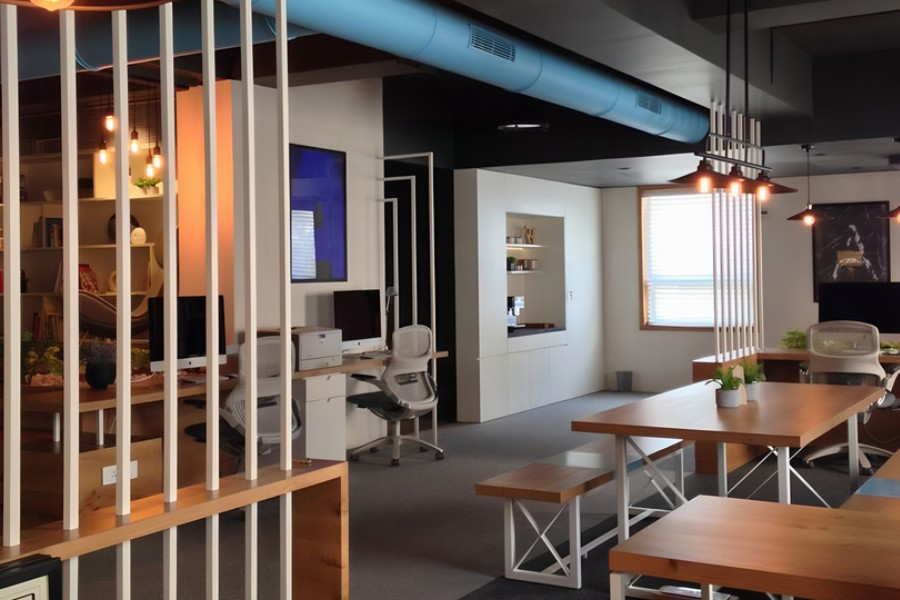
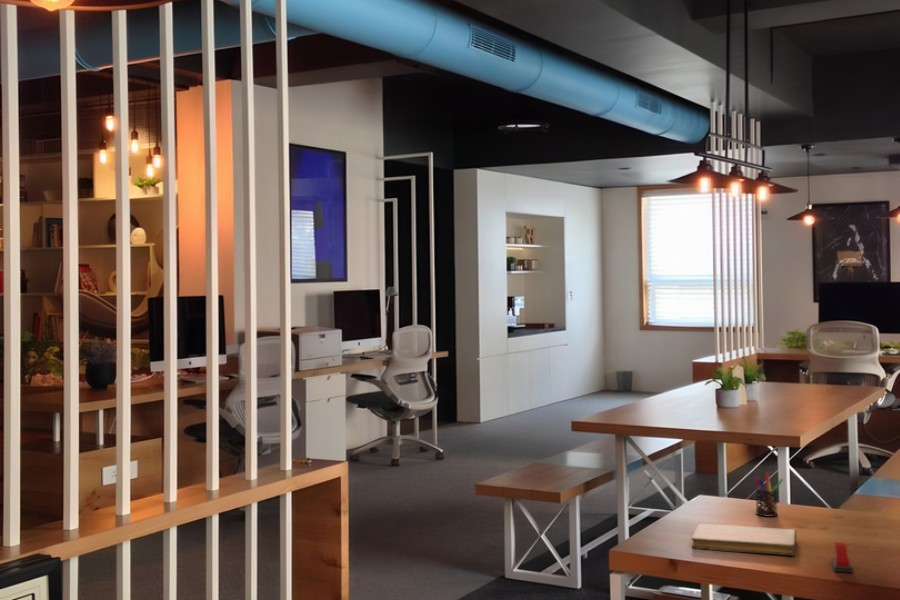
+ stapler (841, 555)
+ pen holder (769, 493)
+ notebook (744, 538)
